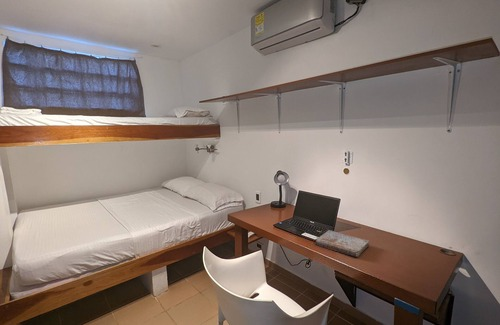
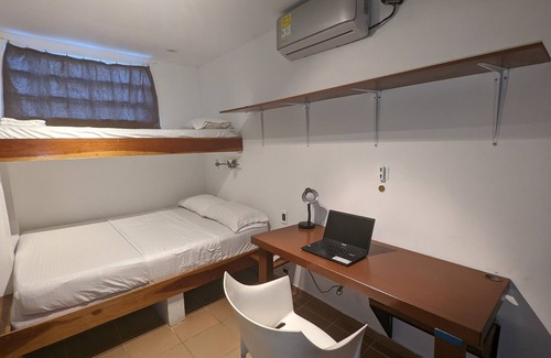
- book (341, 242)
